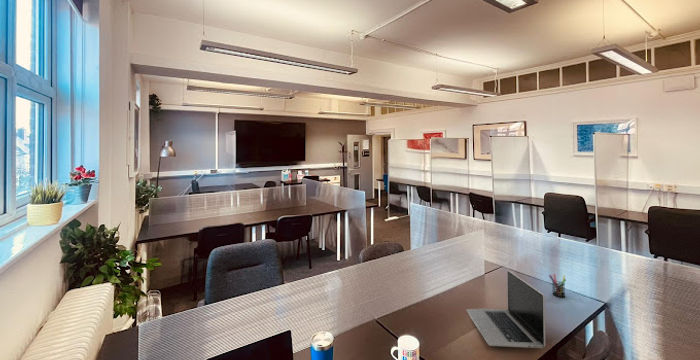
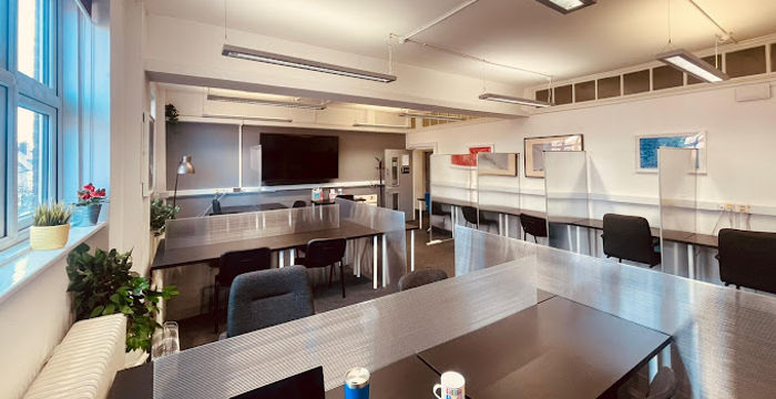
- laptop (499, 309)
- pen holder (559, 284)
